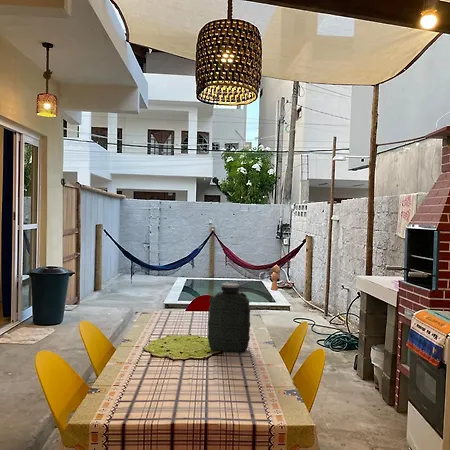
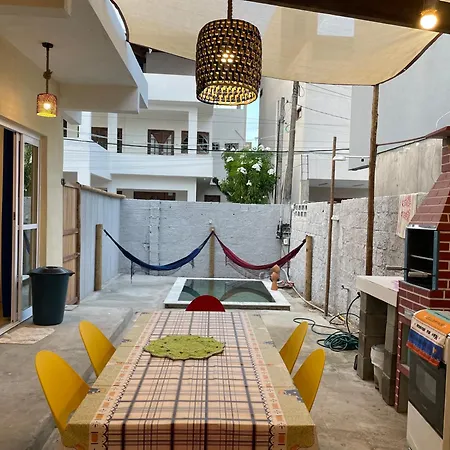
- water jug (229, 316)
